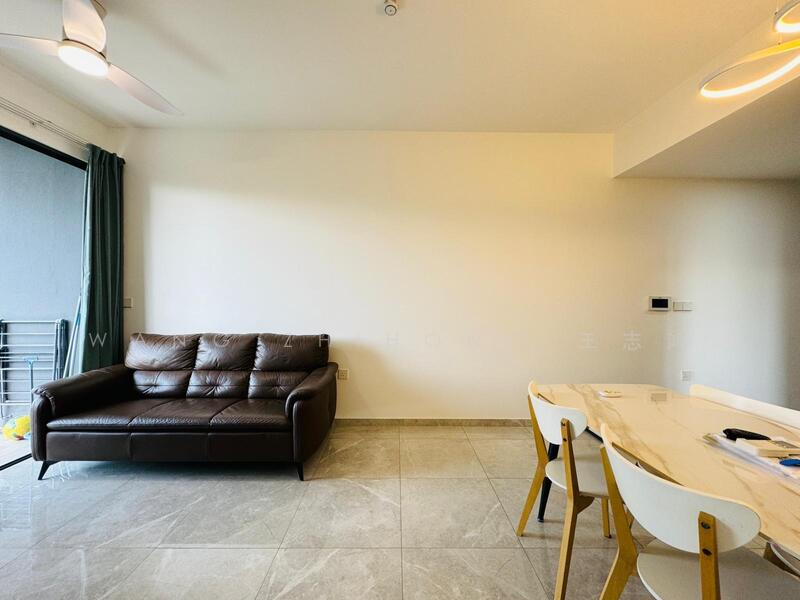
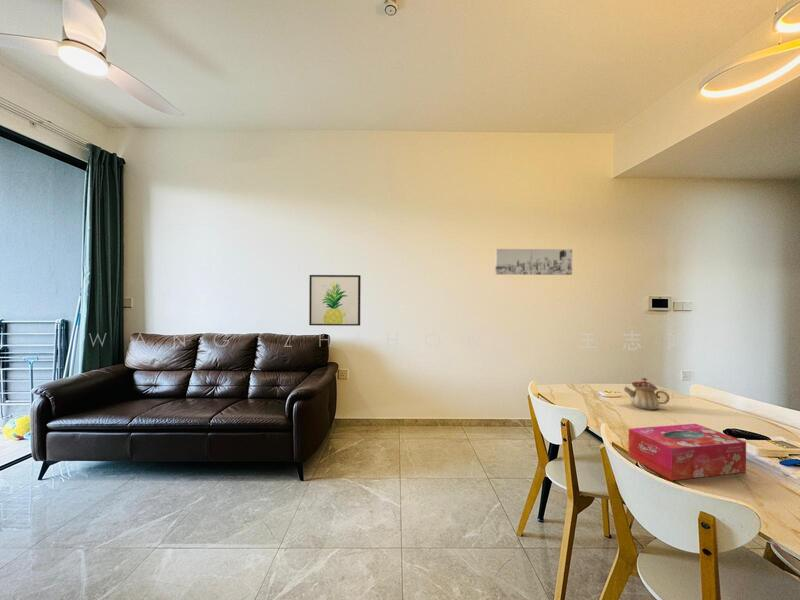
+ teapot (646, 392)
+ wall art (533, 261)
+ tissue box (684, 449)
+ wall art (335, 300)
